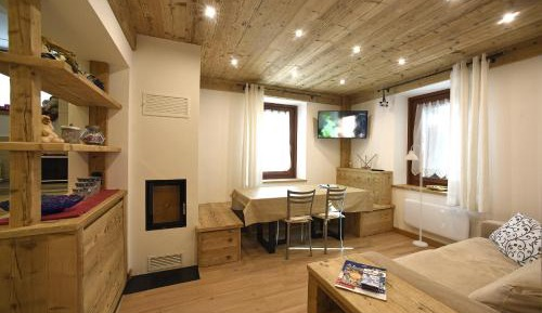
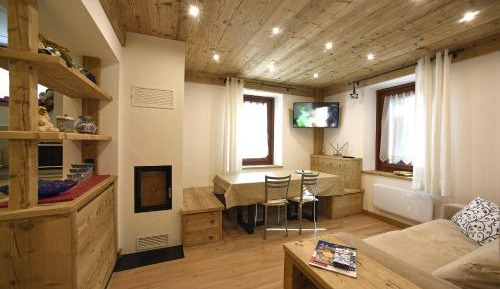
- floor lamp (421, 190)
